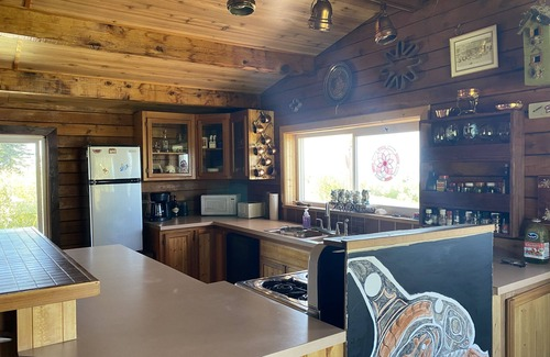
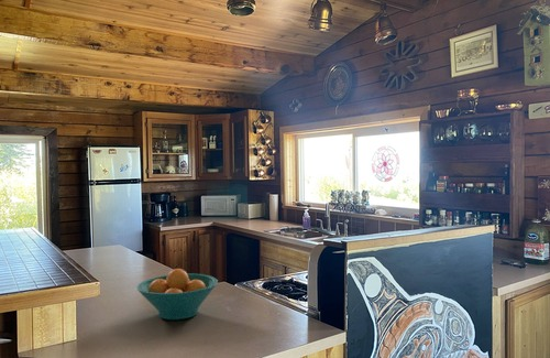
+ fruit bowl (178, 291)
